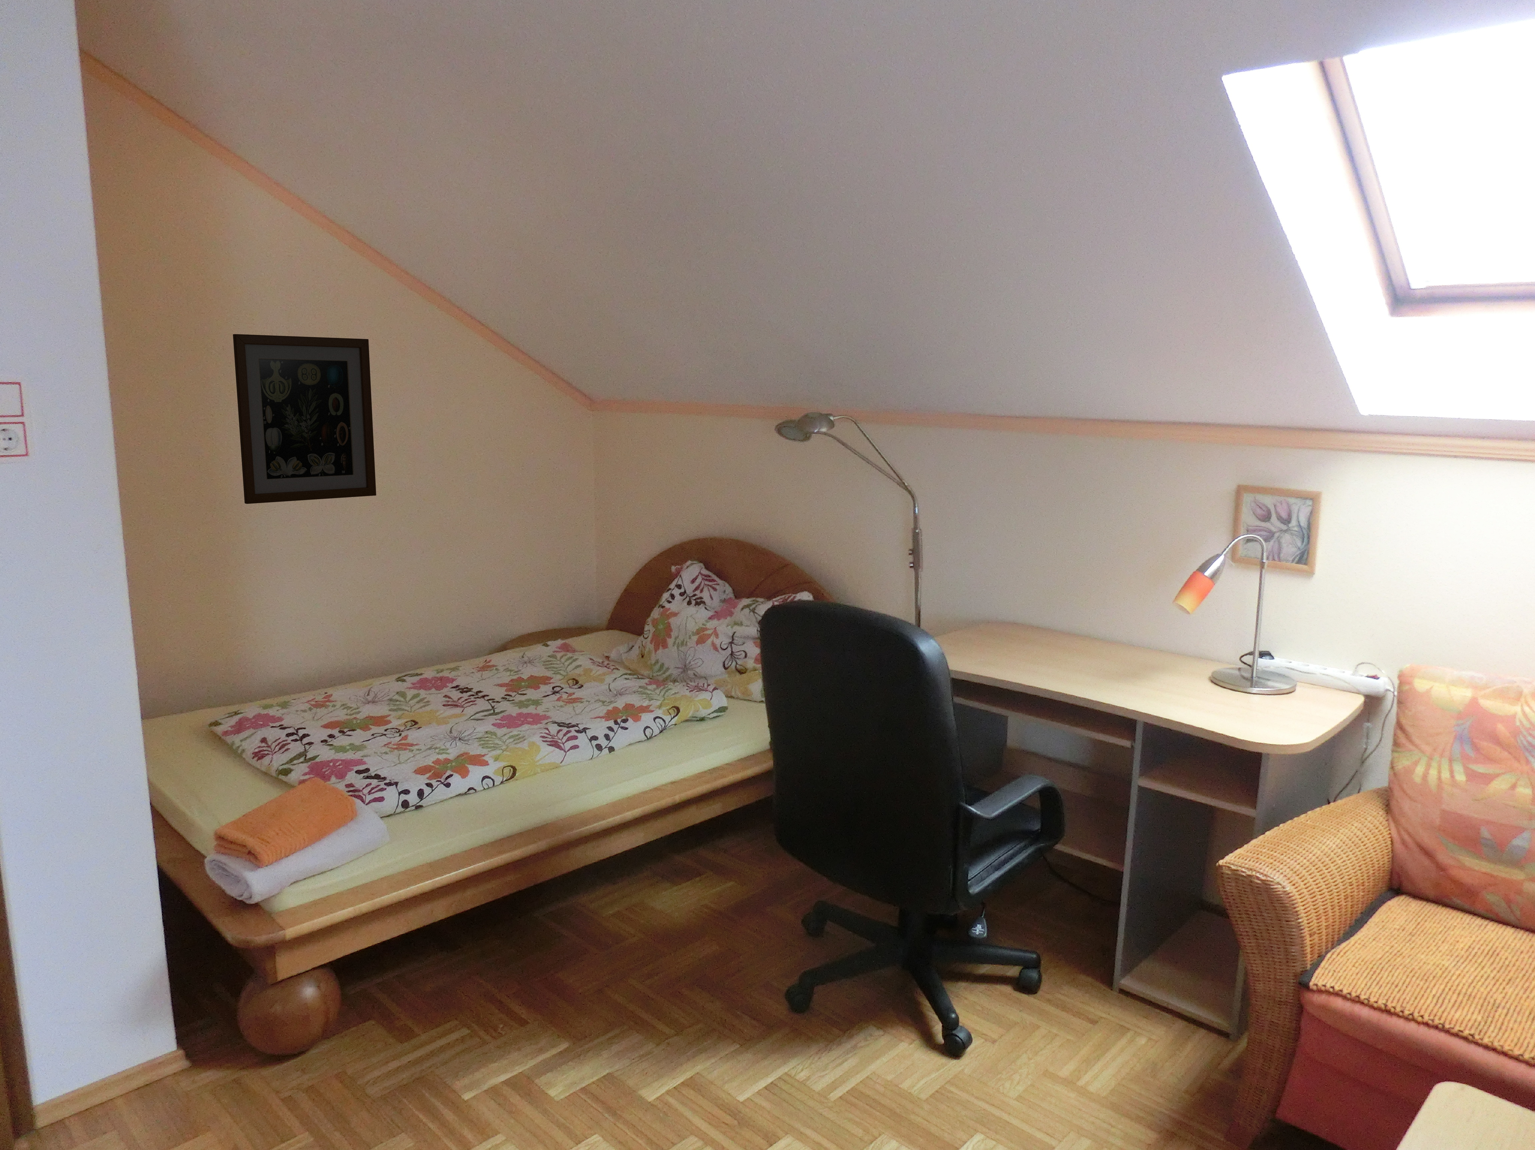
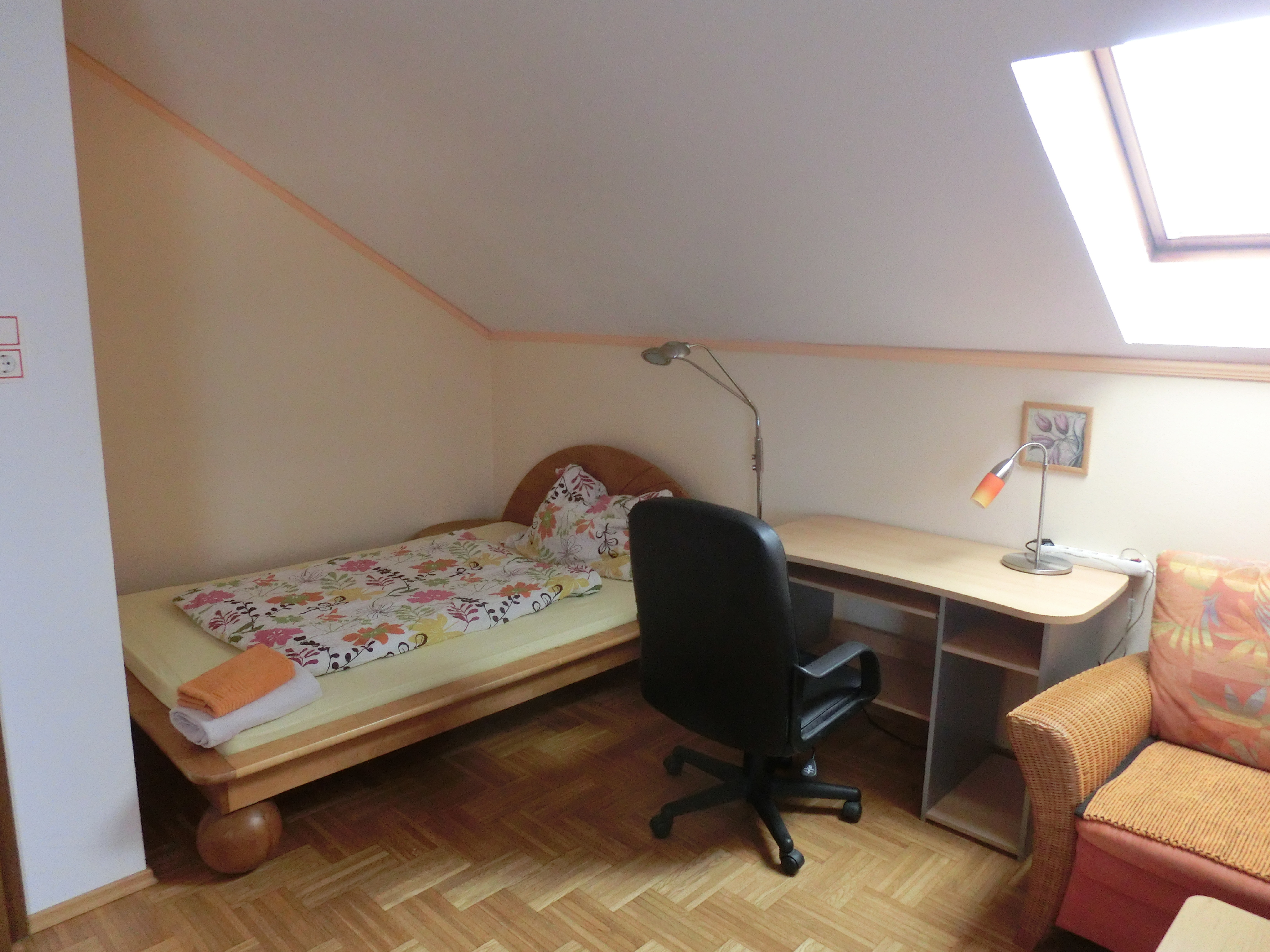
- wall art (308, 419)
